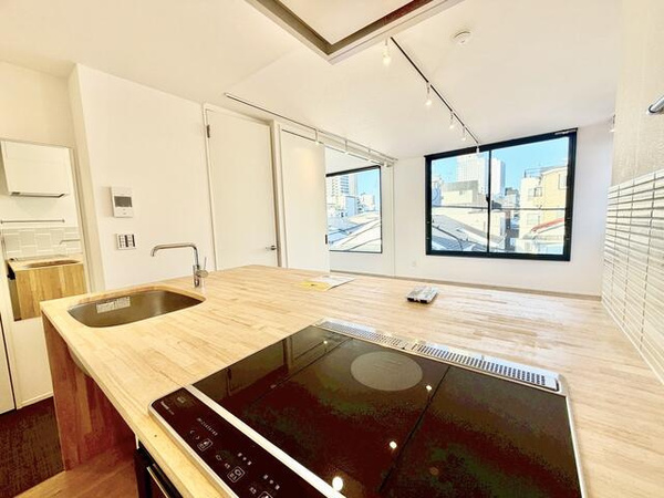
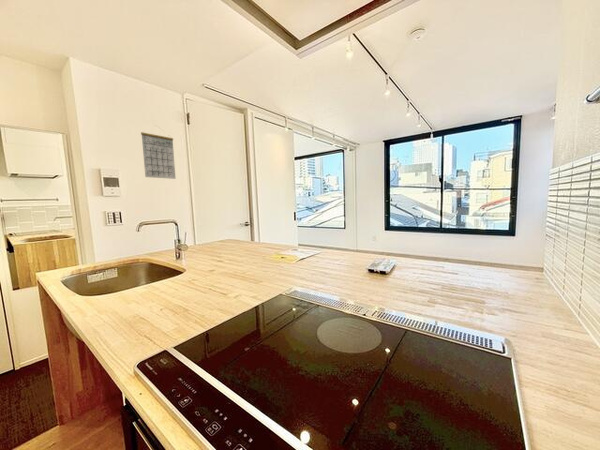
+ calendar (159, 151)
